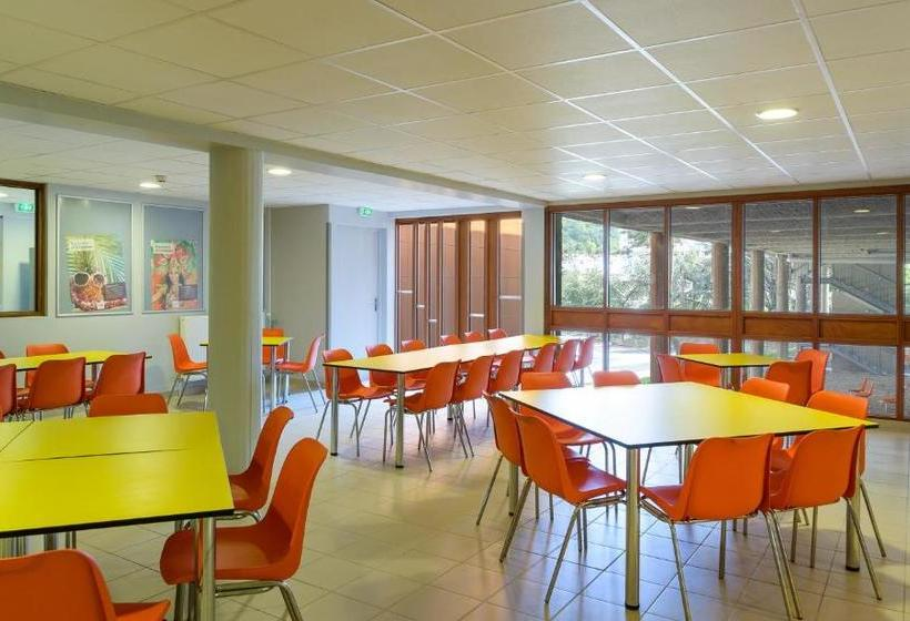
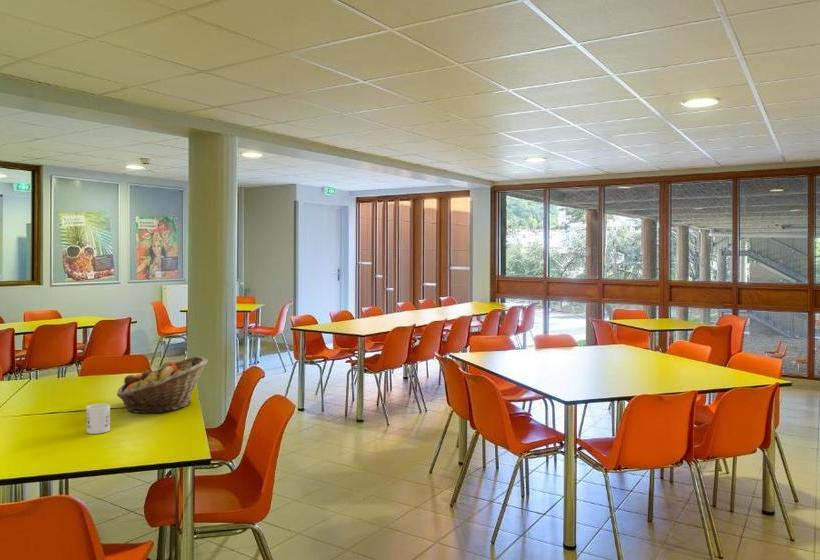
+ fruit basket (163, 383)
+ mug (98, 417)
